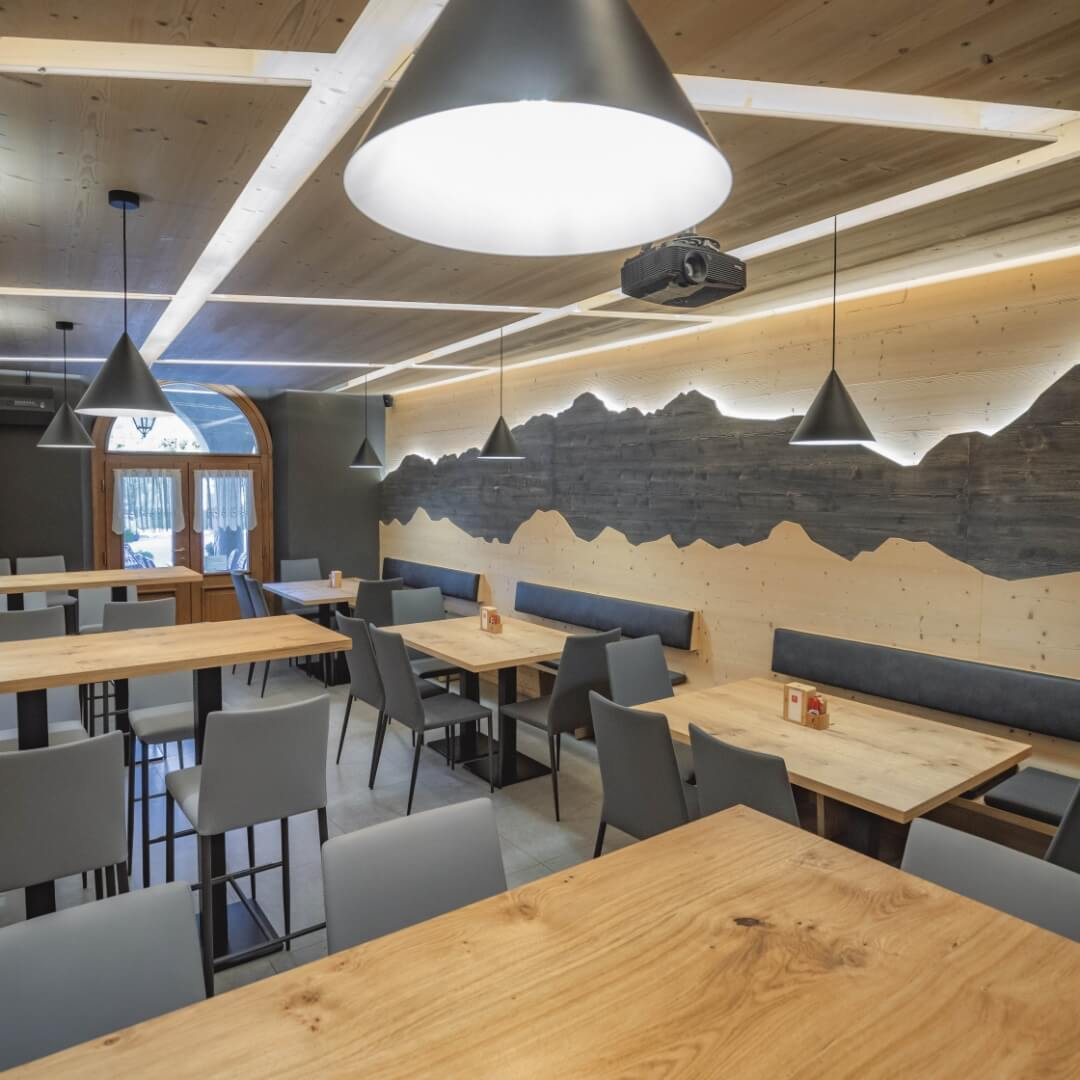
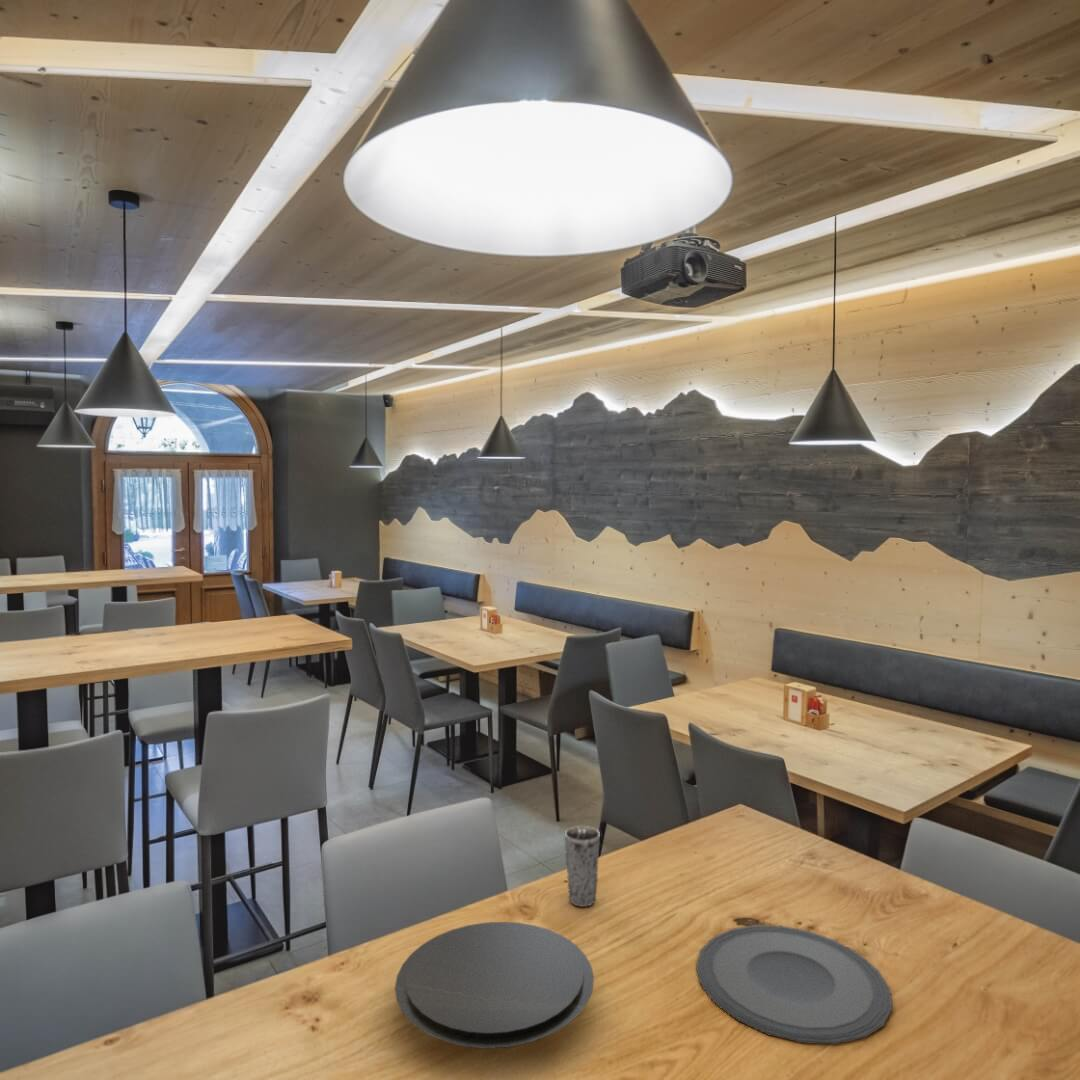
+ plate (495, 988)
+ plate (790, 977)
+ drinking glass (582, 866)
